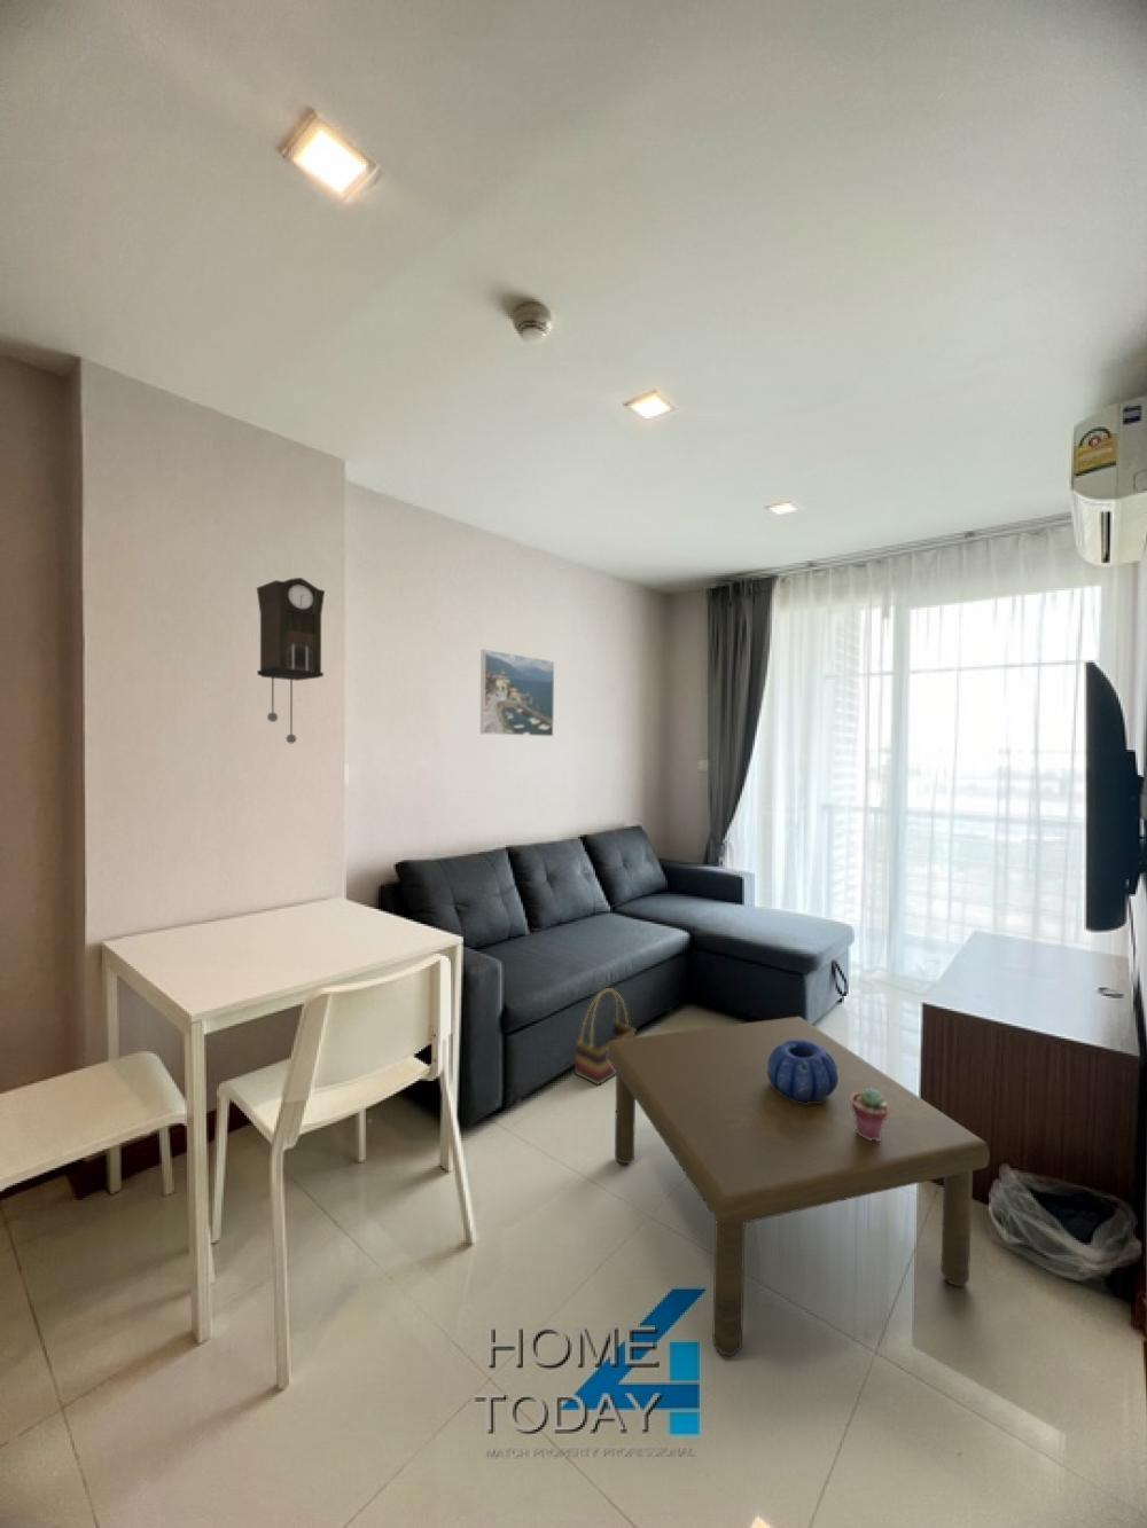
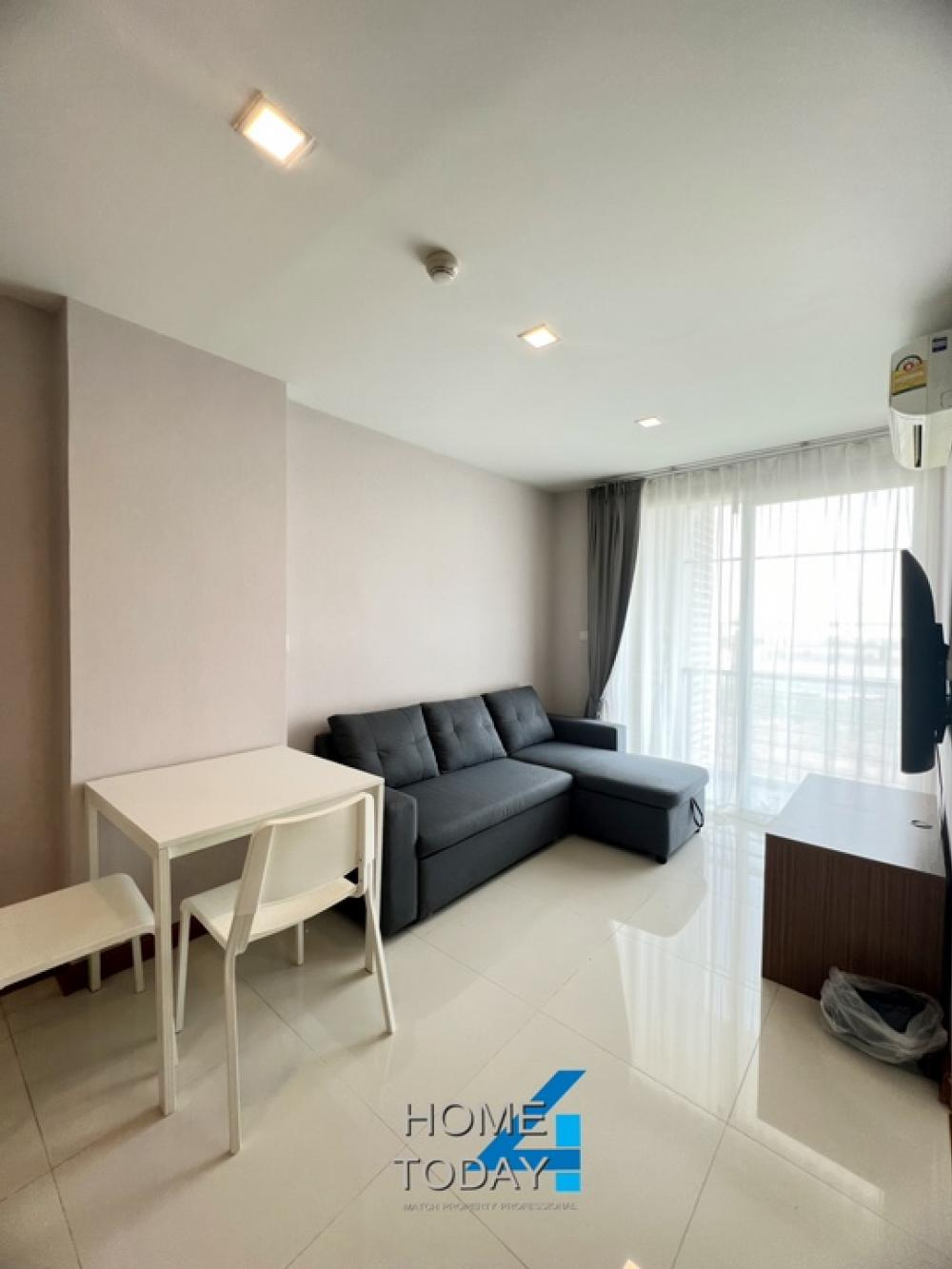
- basket (613, 1028)
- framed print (518, 695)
- coffee table (769, 1149)
- decorative bowl (801, 1067)
- pendulum clock (290, 662)
- potted succulent (869, 1110)
